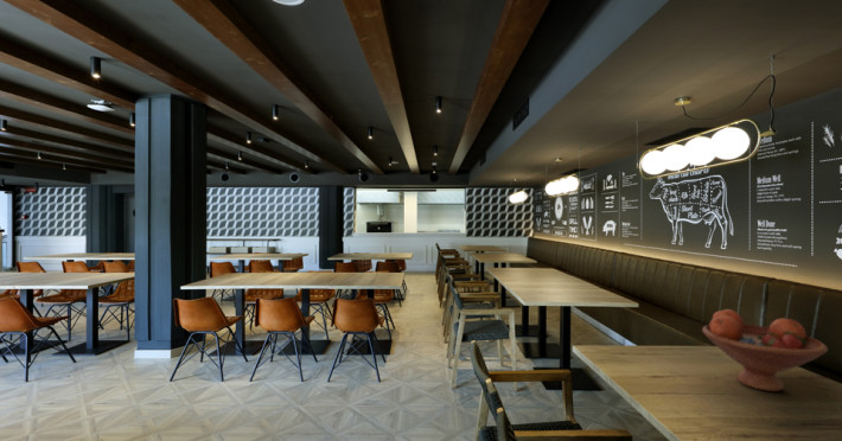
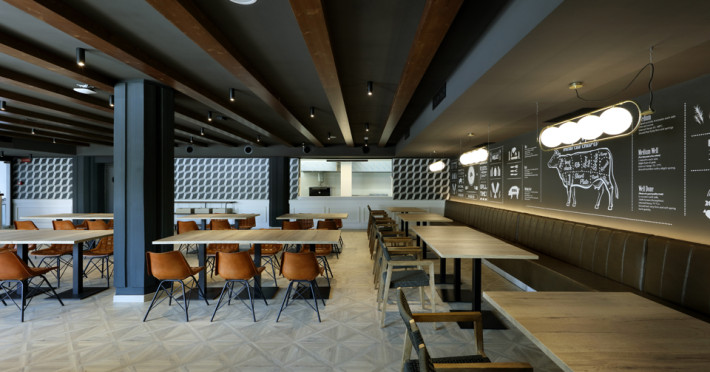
- fruit bowl (759, 350)
